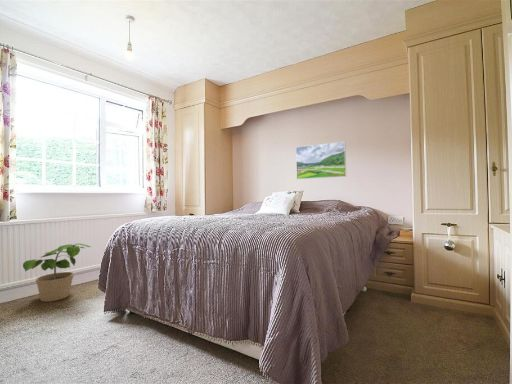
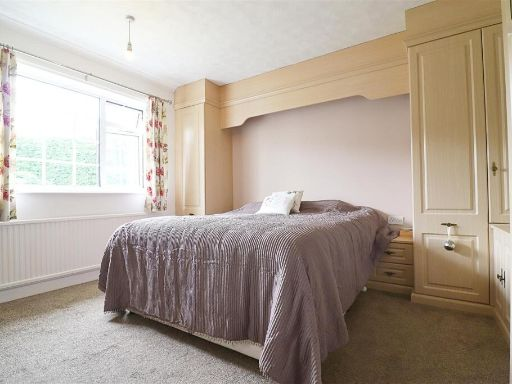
- potted plant (57, 273)
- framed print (319, 161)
